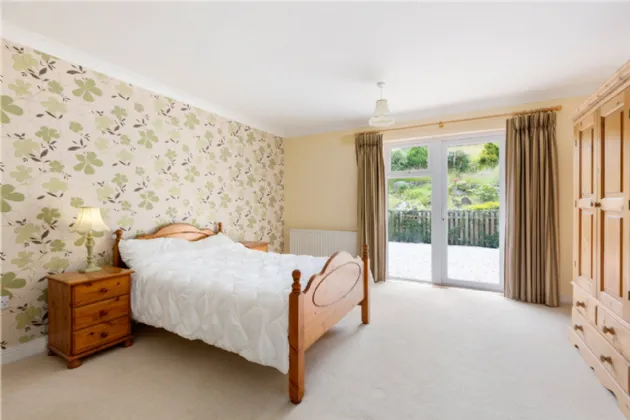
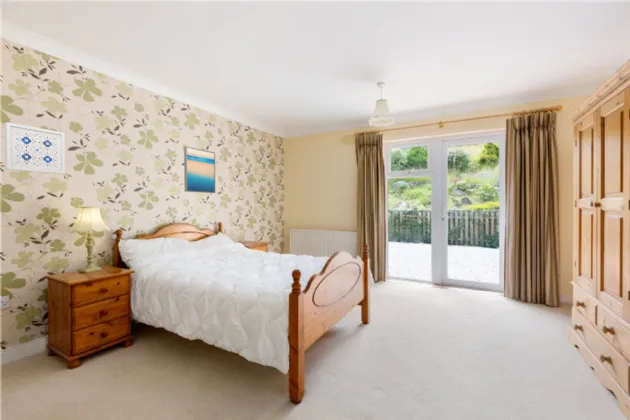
+ wall art (37, 149)
+ wall art (200, 171)
